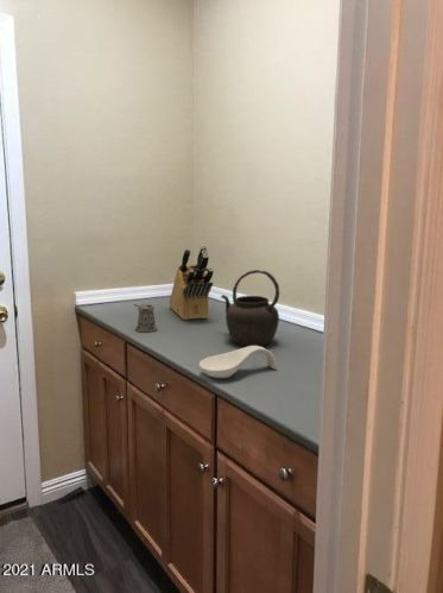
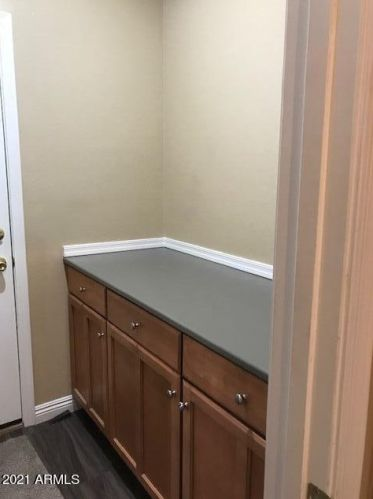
- kettle (248, 305)
- knife block (190, 279)
- spoon rest (238, 360)
- pepper shaker (145, 315)
